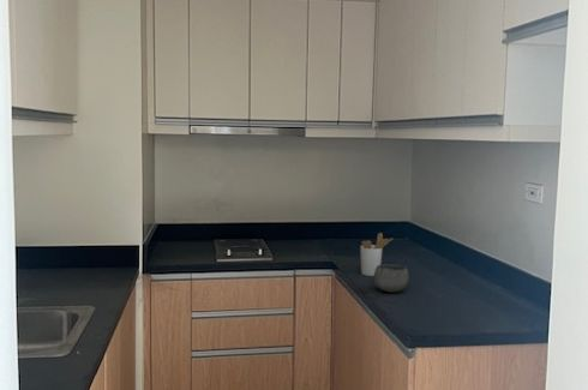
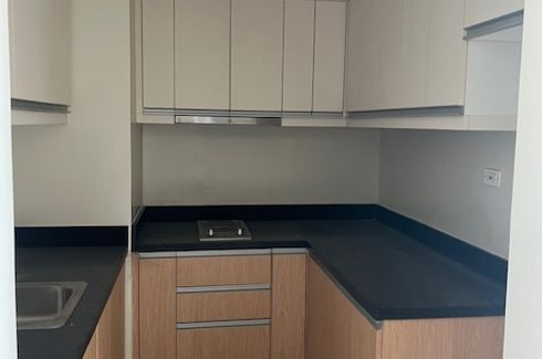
- bowl (390, 278)
- utensil holder (376, 254)
